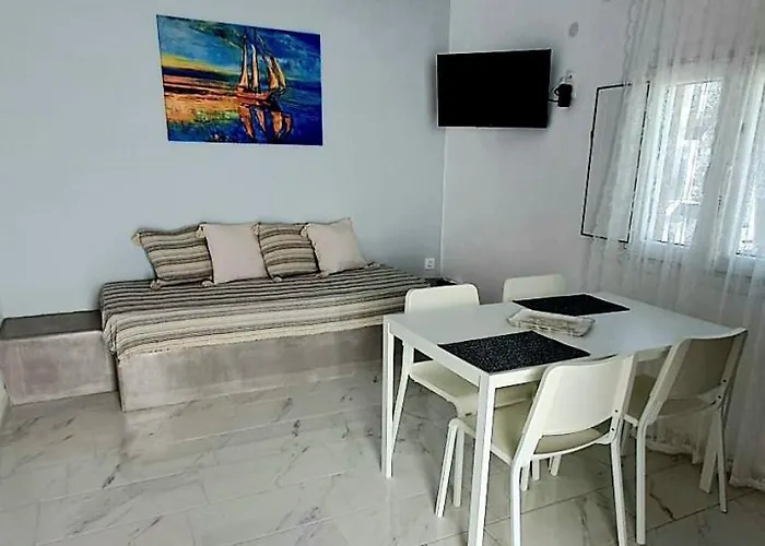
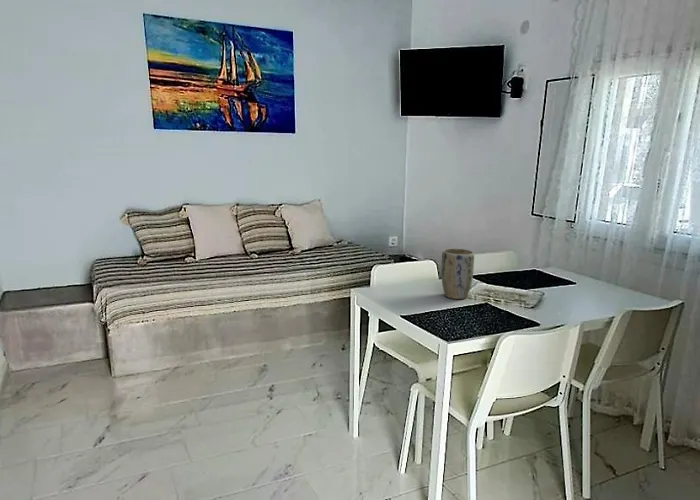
+ plant pot (456, 273)
